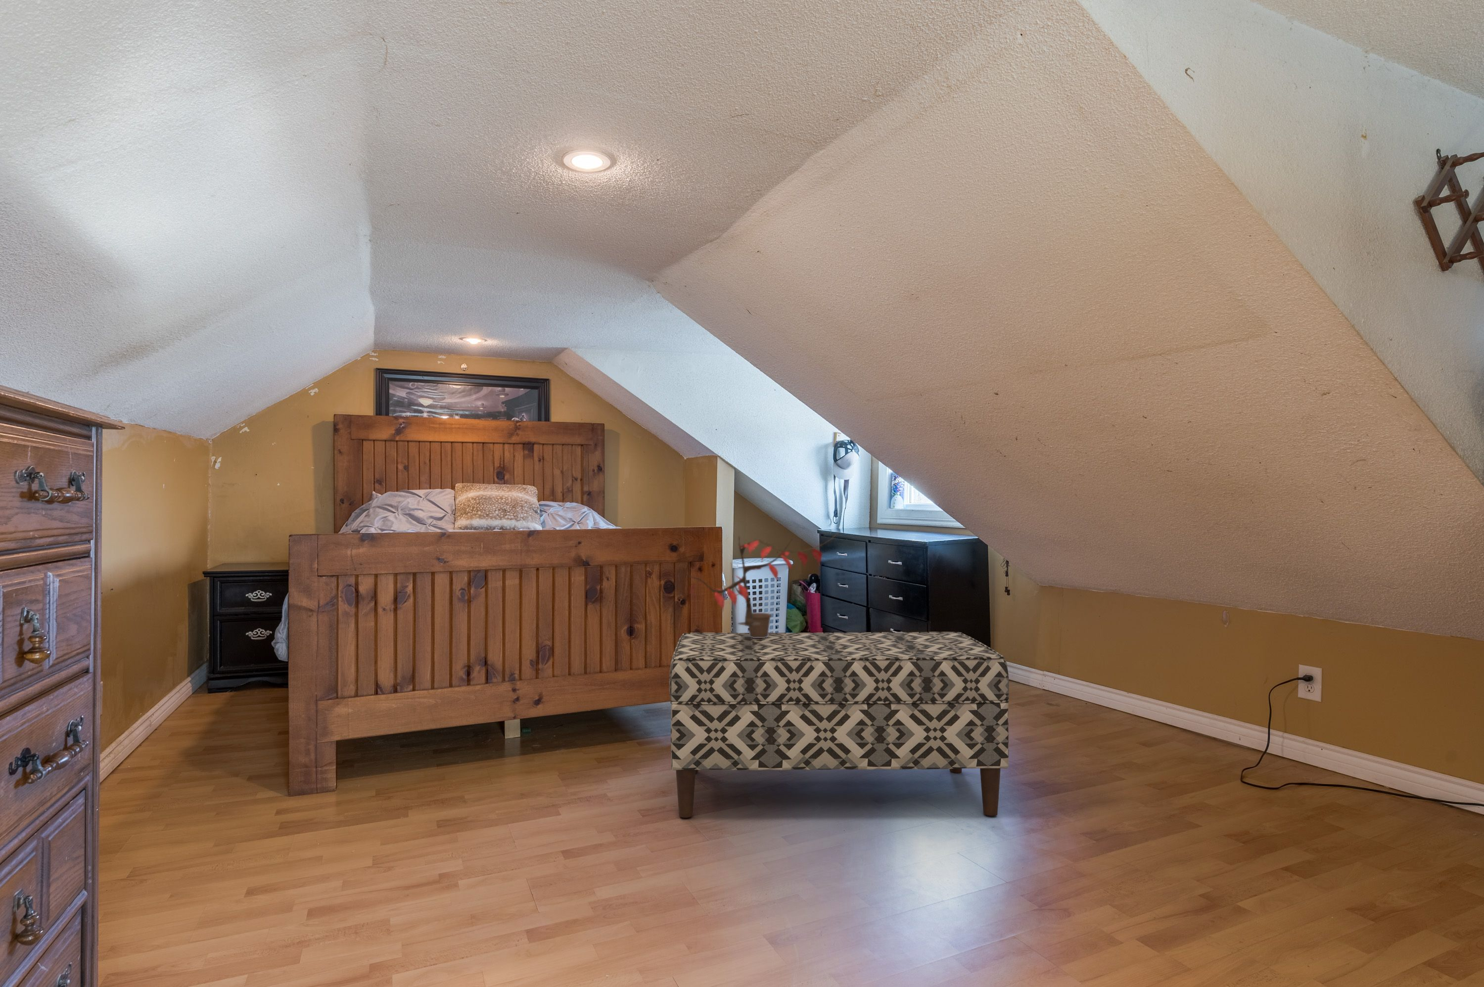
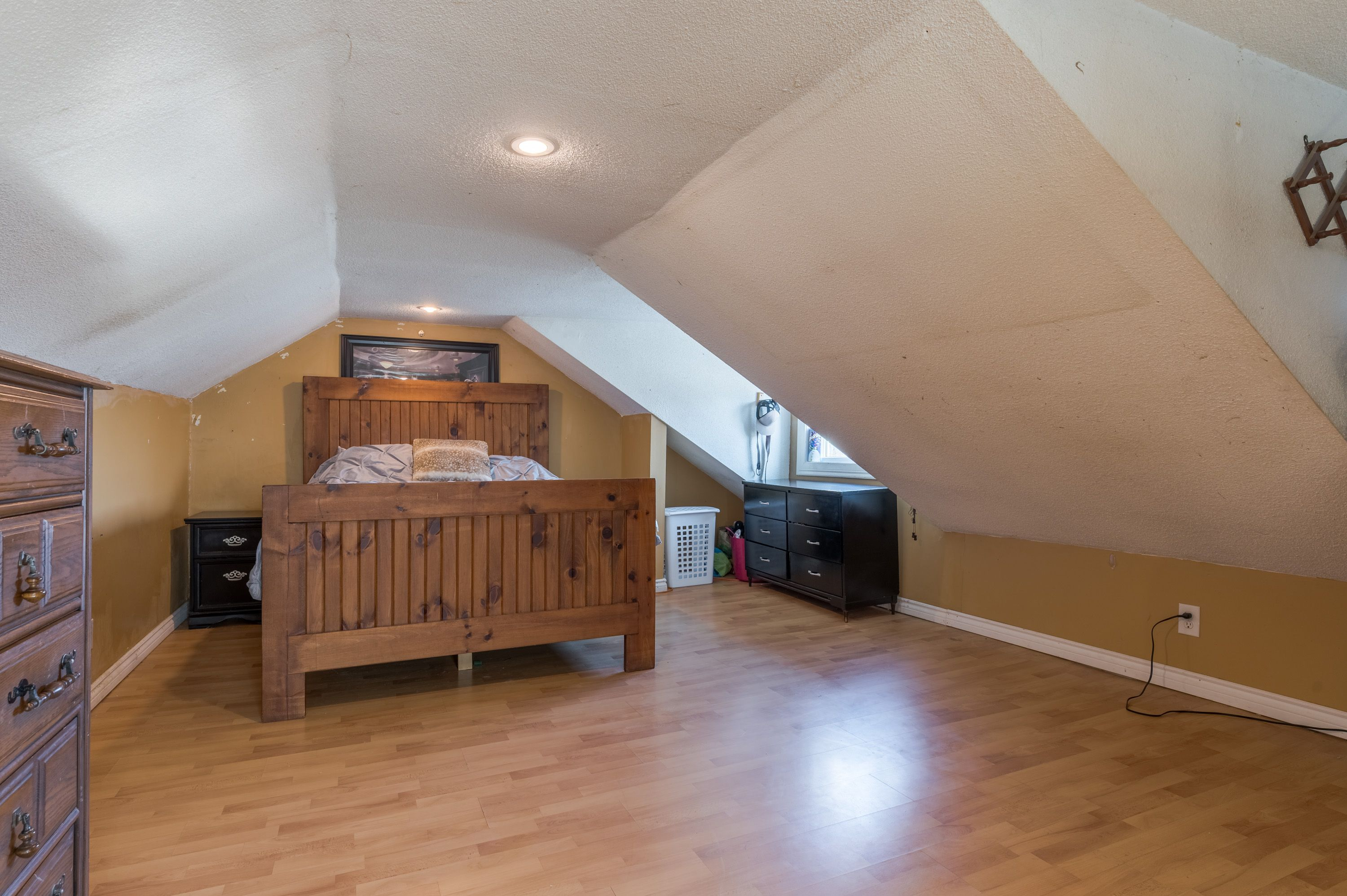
- bench (831, 717)
- potted plant (777, 583)
